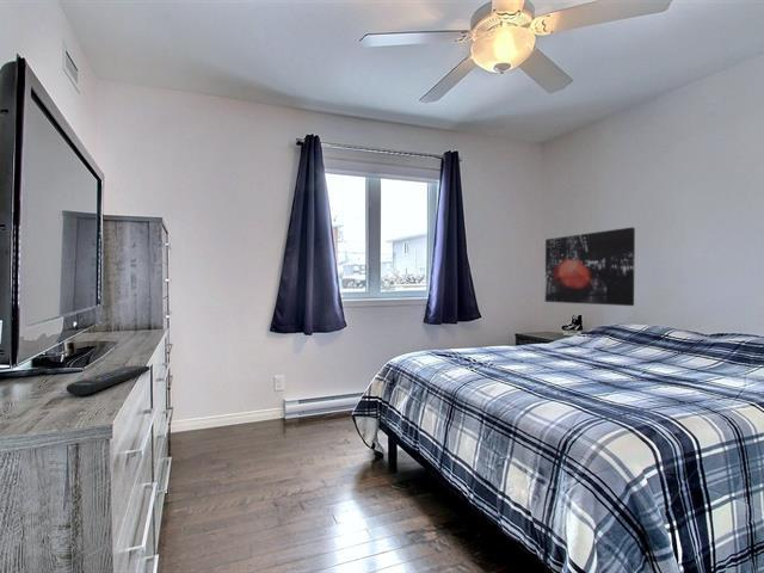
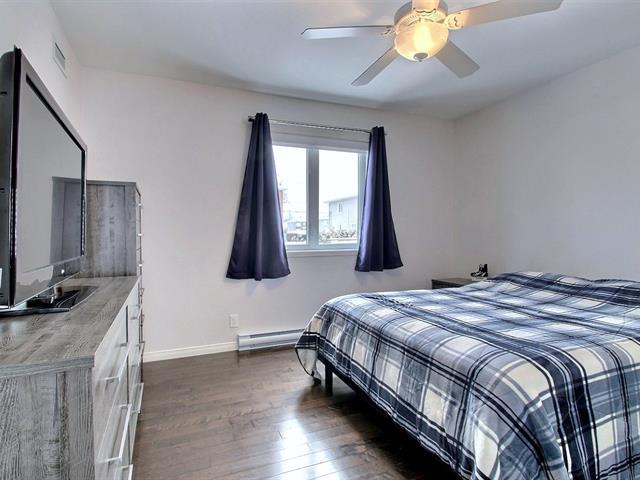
- wall art (584, 269)
- remote control (112, 377)
